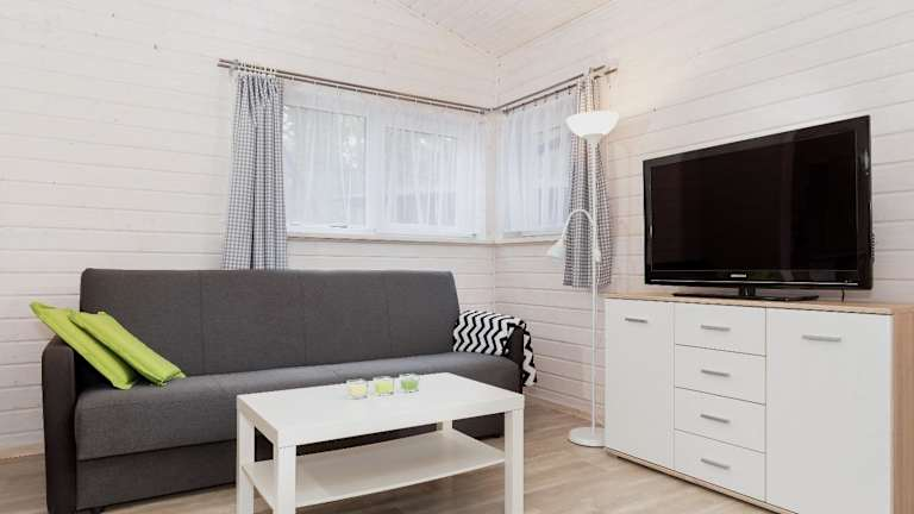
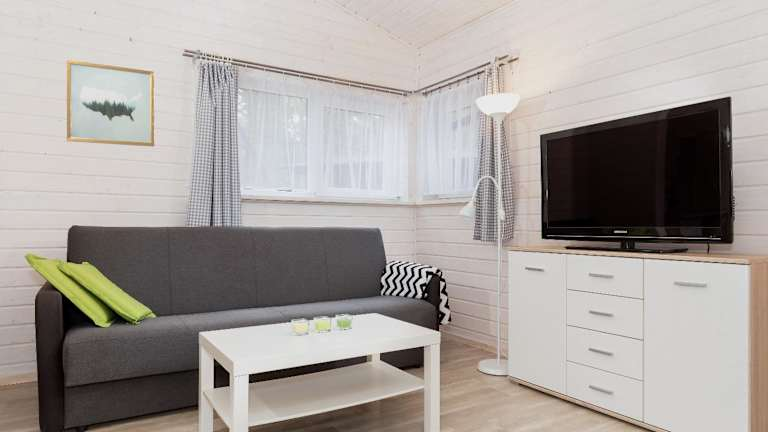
+ wall art (112, 105)
